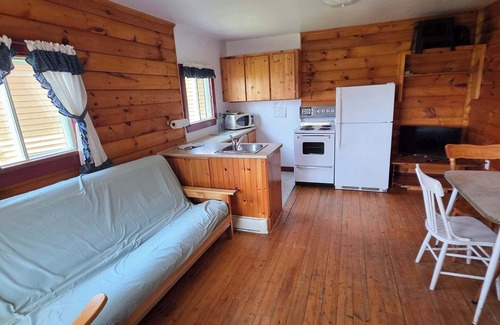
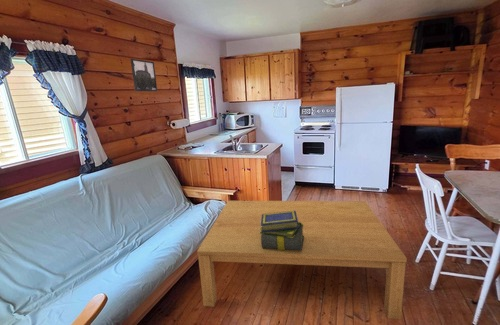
+ stack of books (281, 229)
+ coffee table (295, 250)
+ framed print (144, 76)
